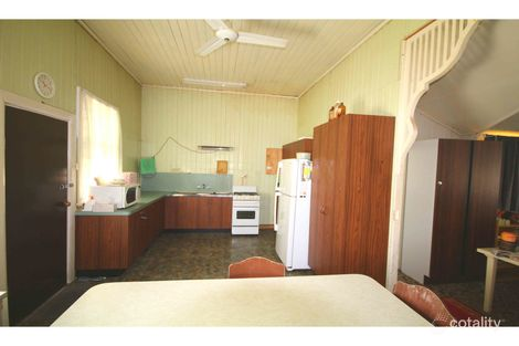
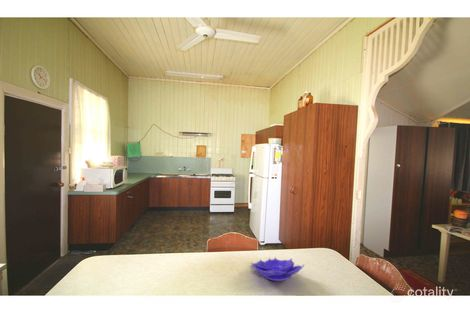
+ decorative bowl (276, 264)
